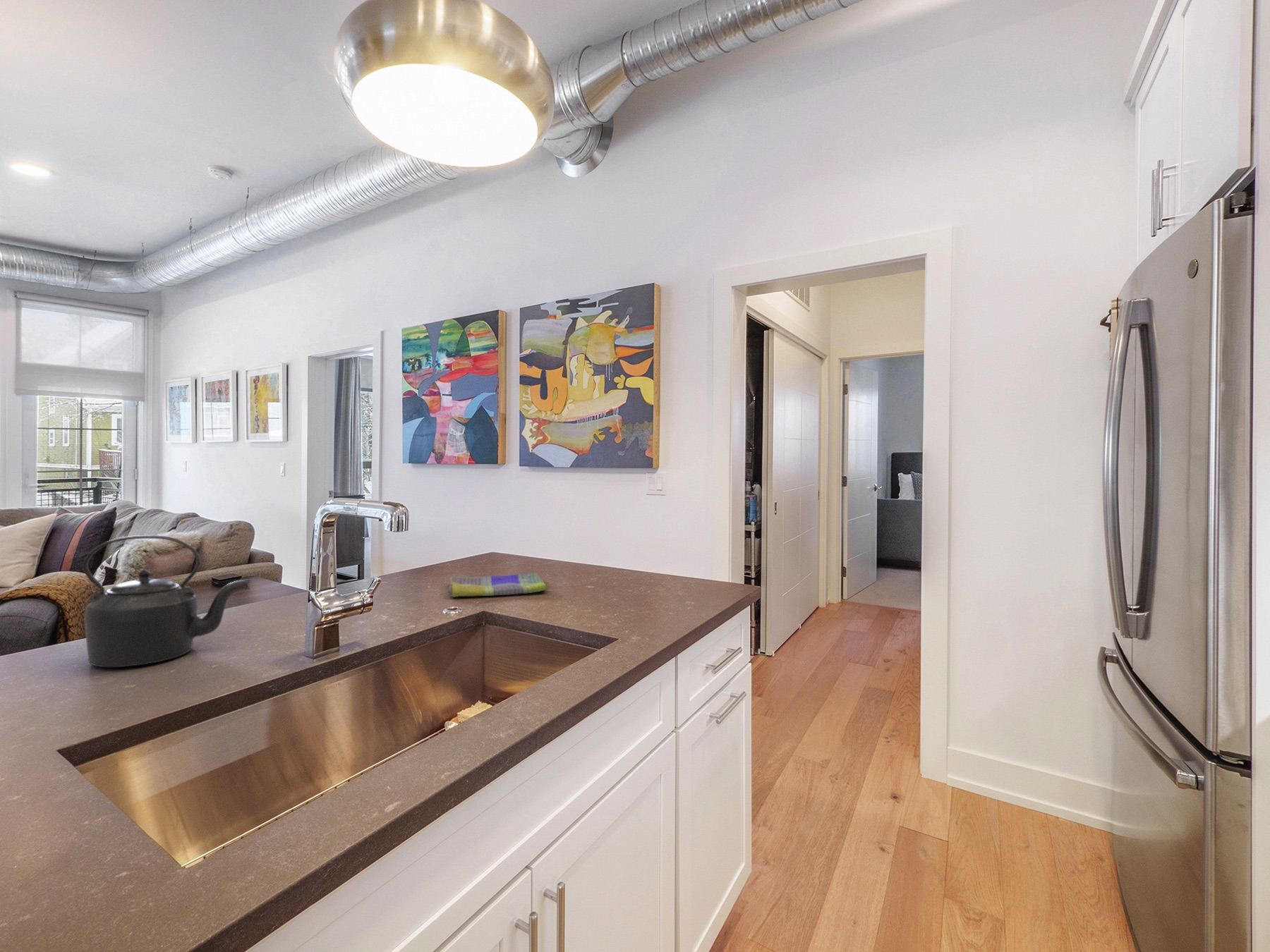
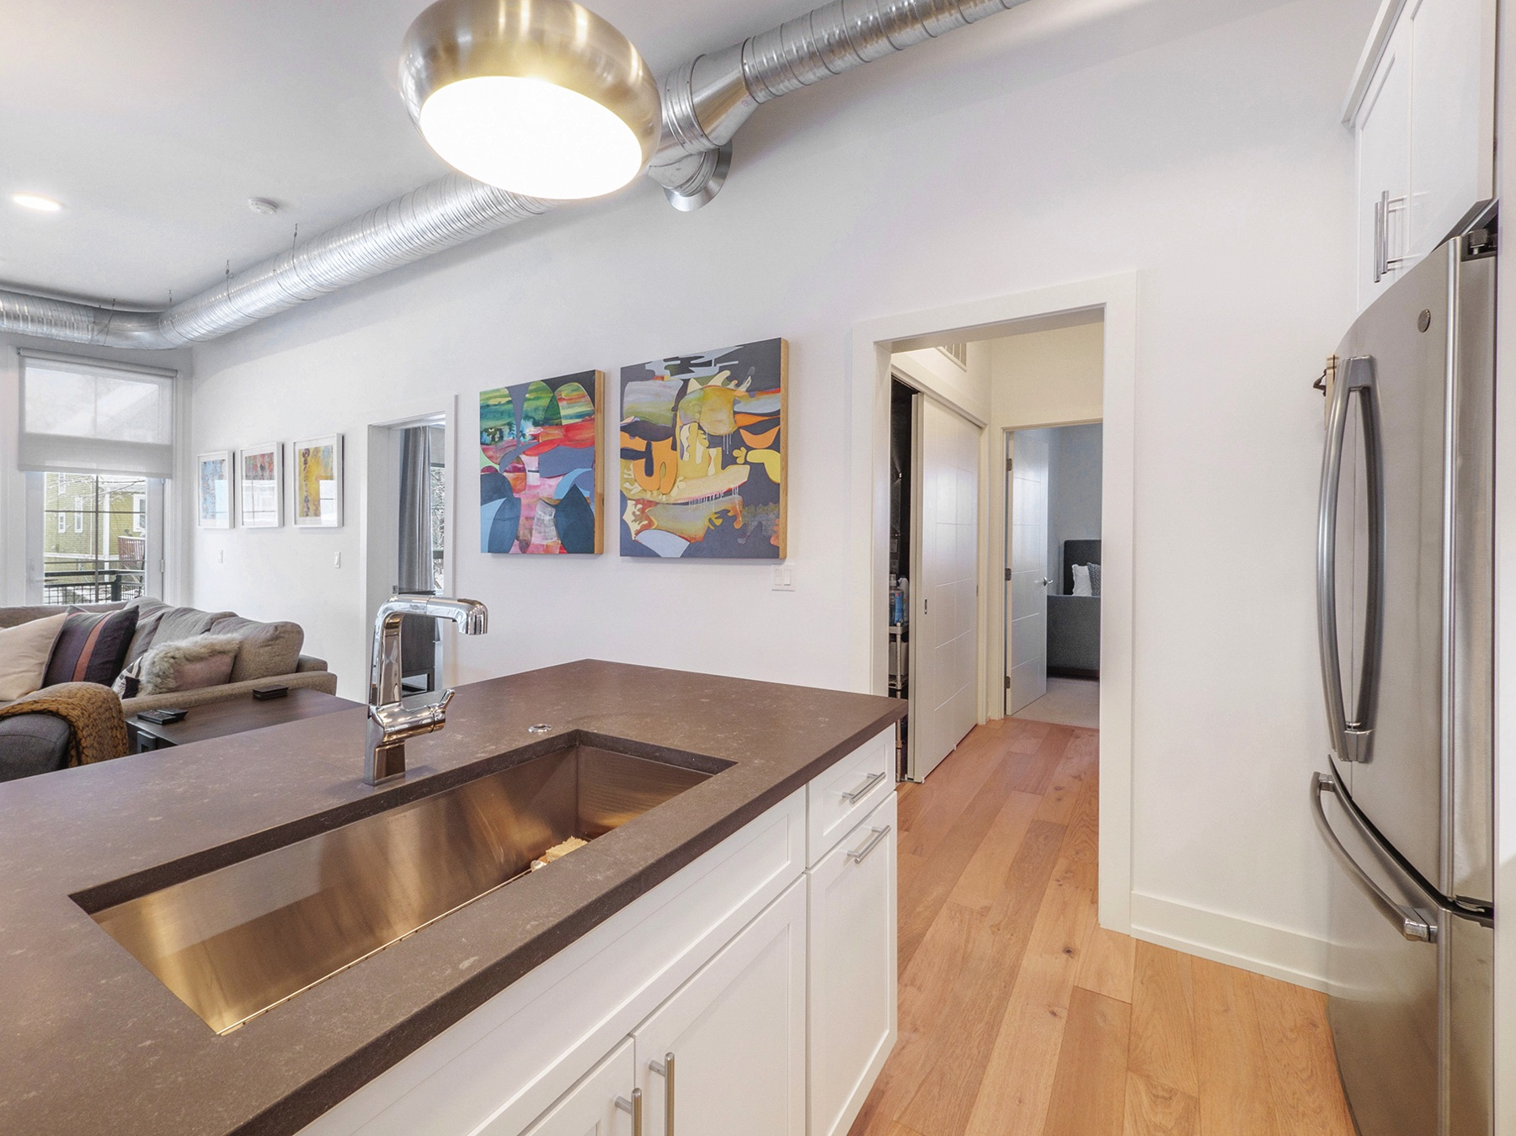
- dish towel (497, 584)
- kettle (171, 593)
